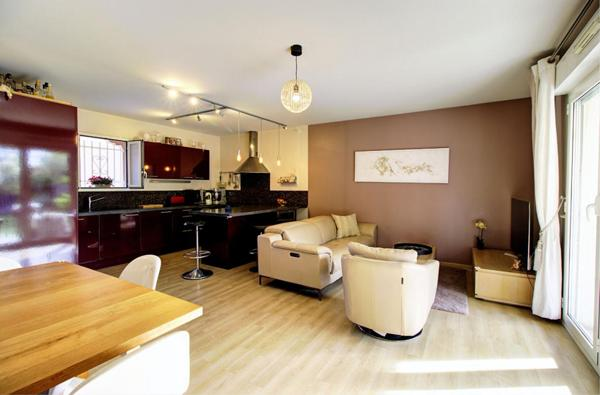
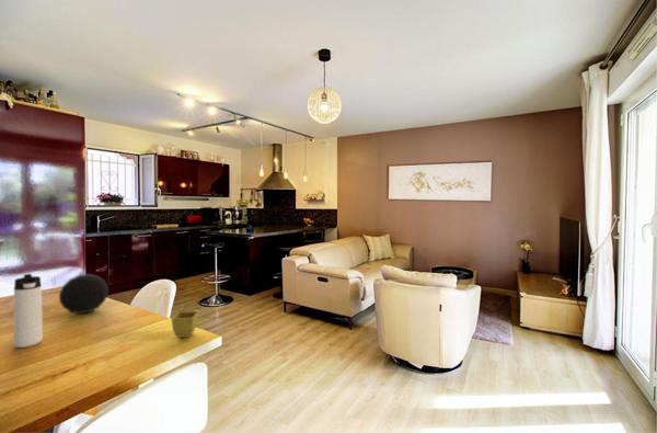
+ decorative orb (84, 293)
+ flower pot (185, 324)
+ thermos bottle (28, 310)
